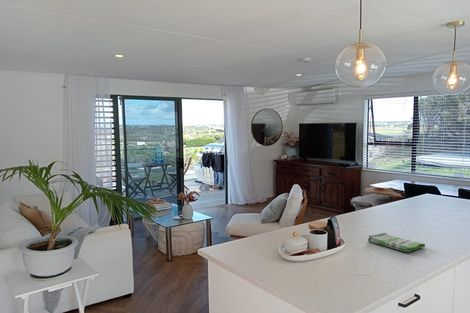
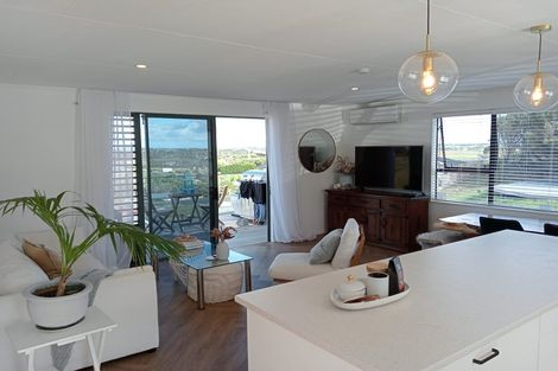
- dish towel (395, 241)
